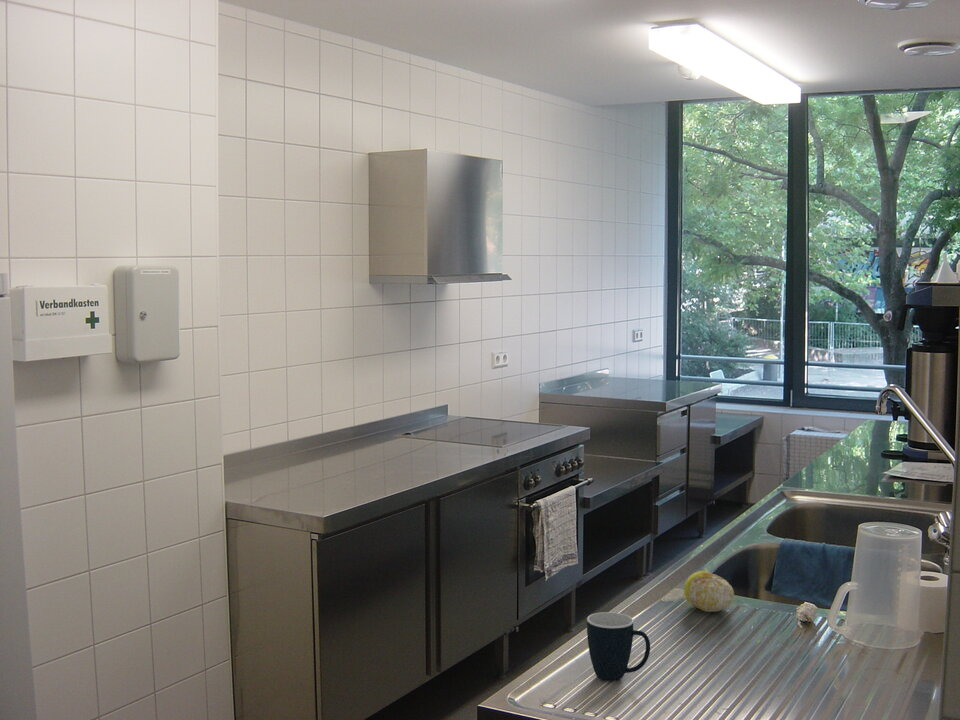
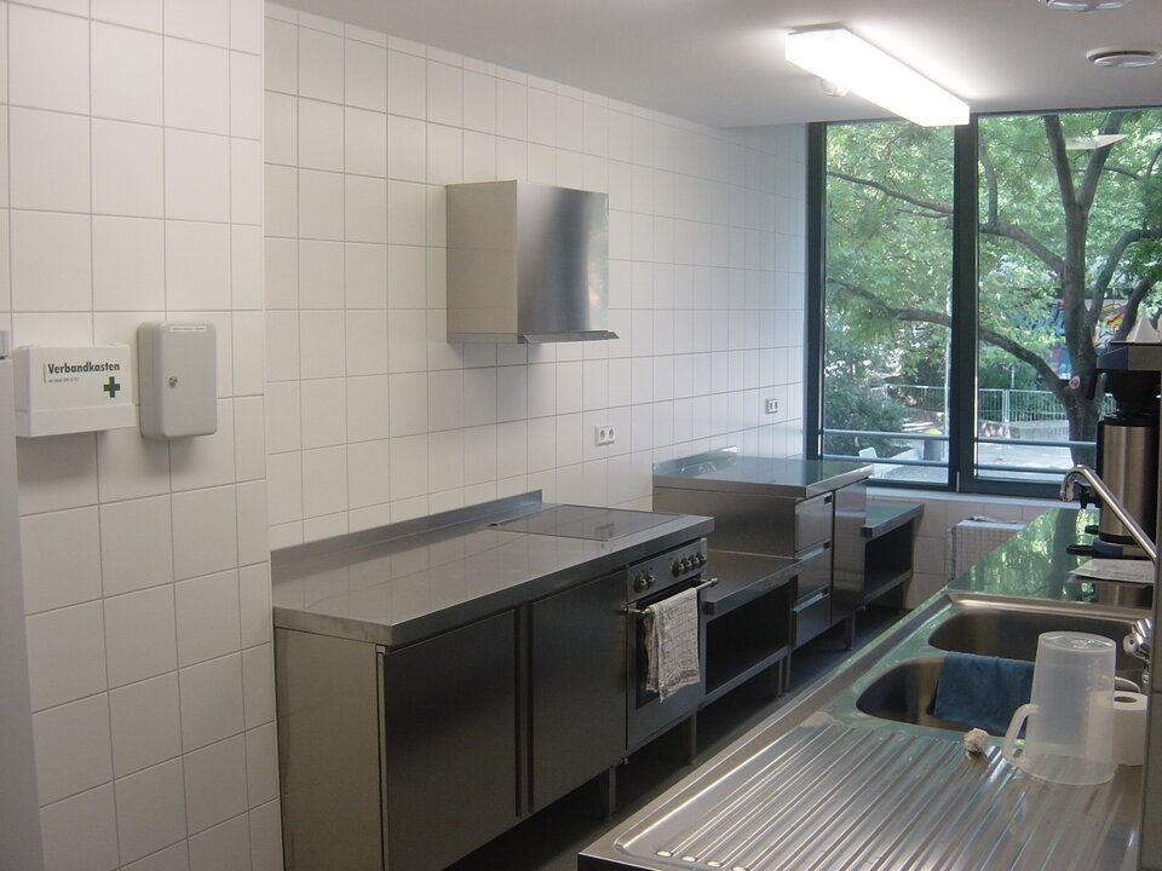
- fruit (708, 590)
- mug (618, 649)
